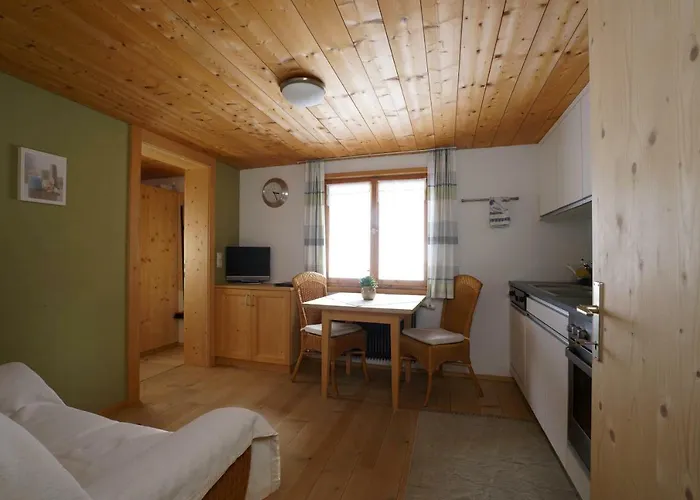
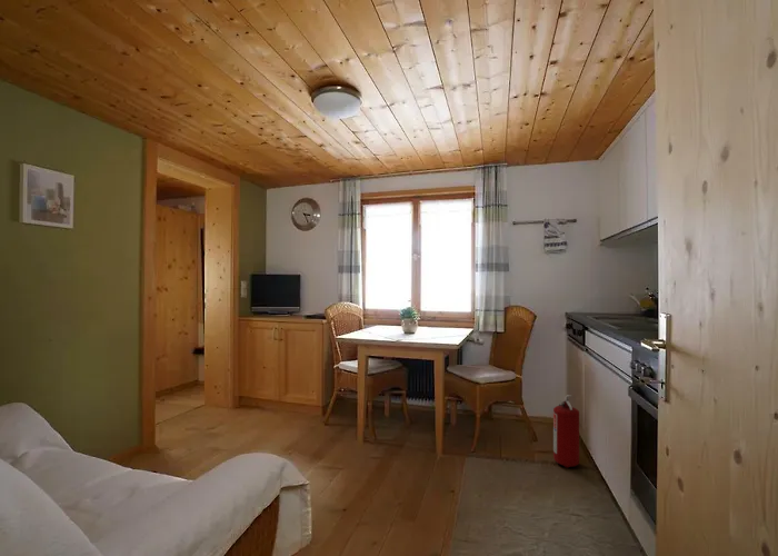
+ fire extinguisher (565, 425)
